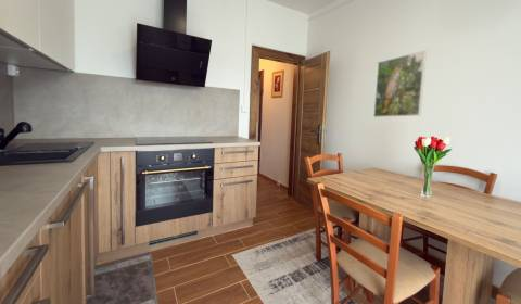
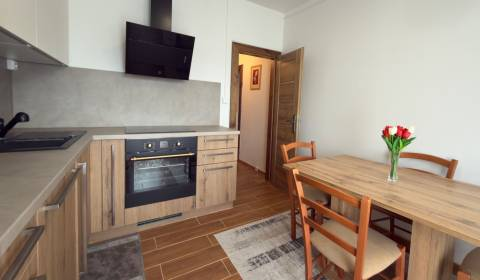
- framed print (397, 87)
